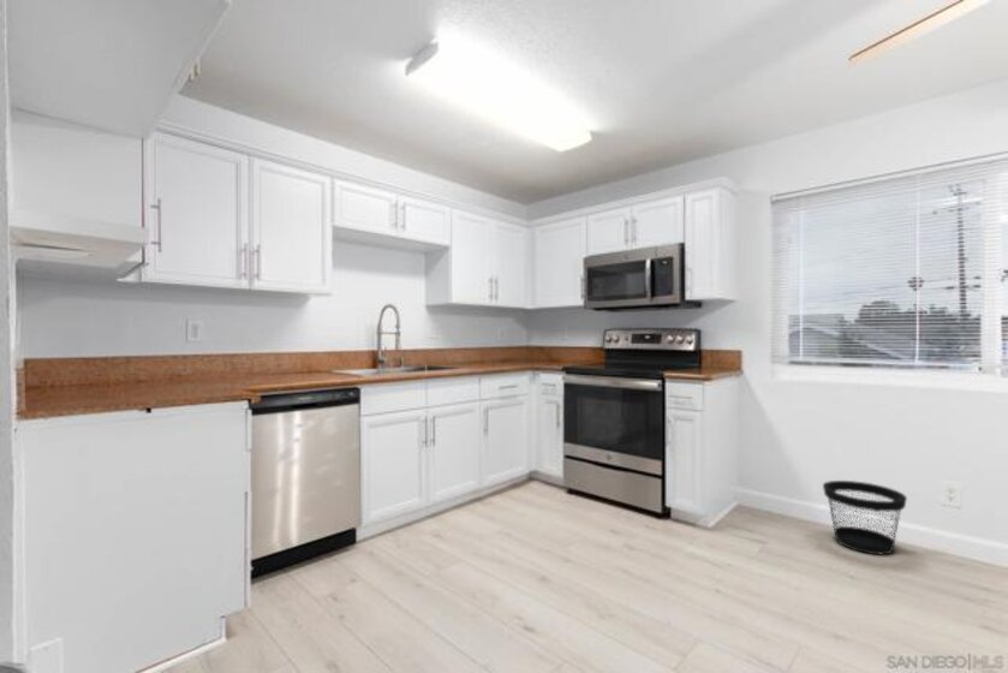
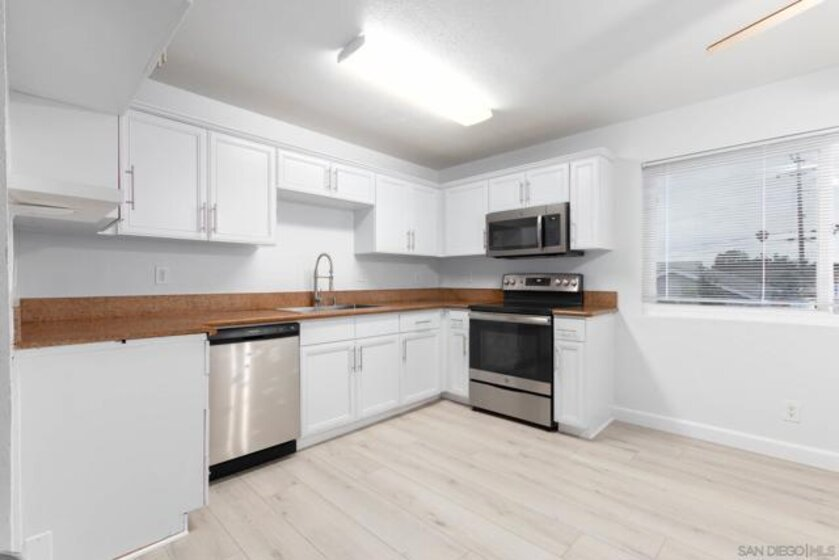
- wastebasket (861, 517)
